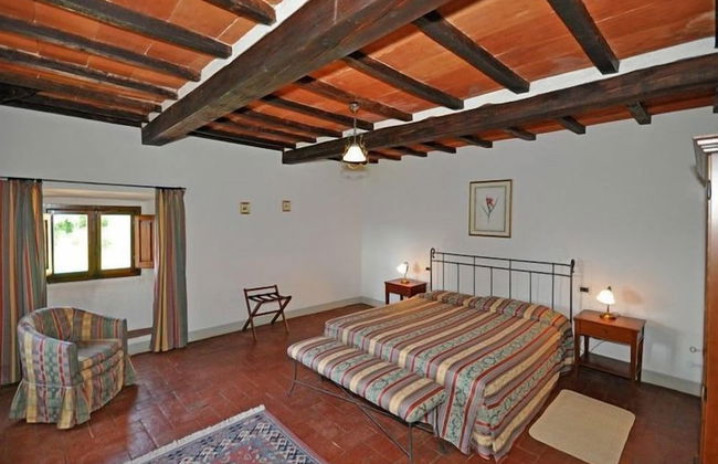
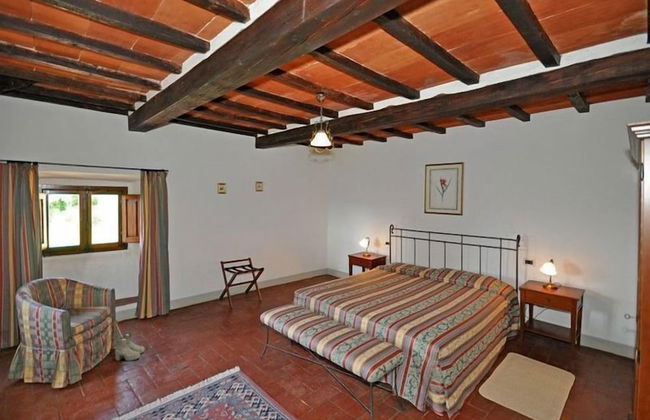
+ boots (129, 345)
